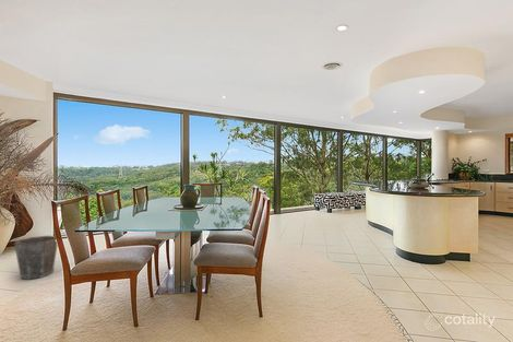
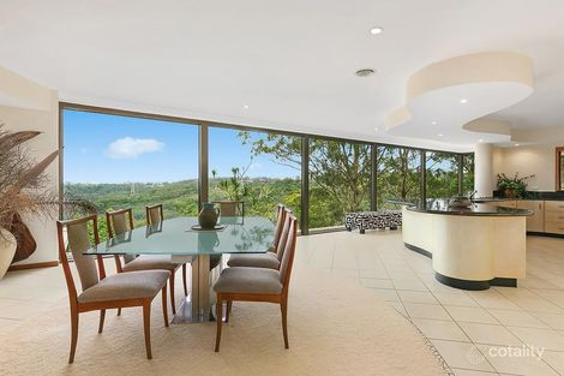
- waste bin (37, 257)
